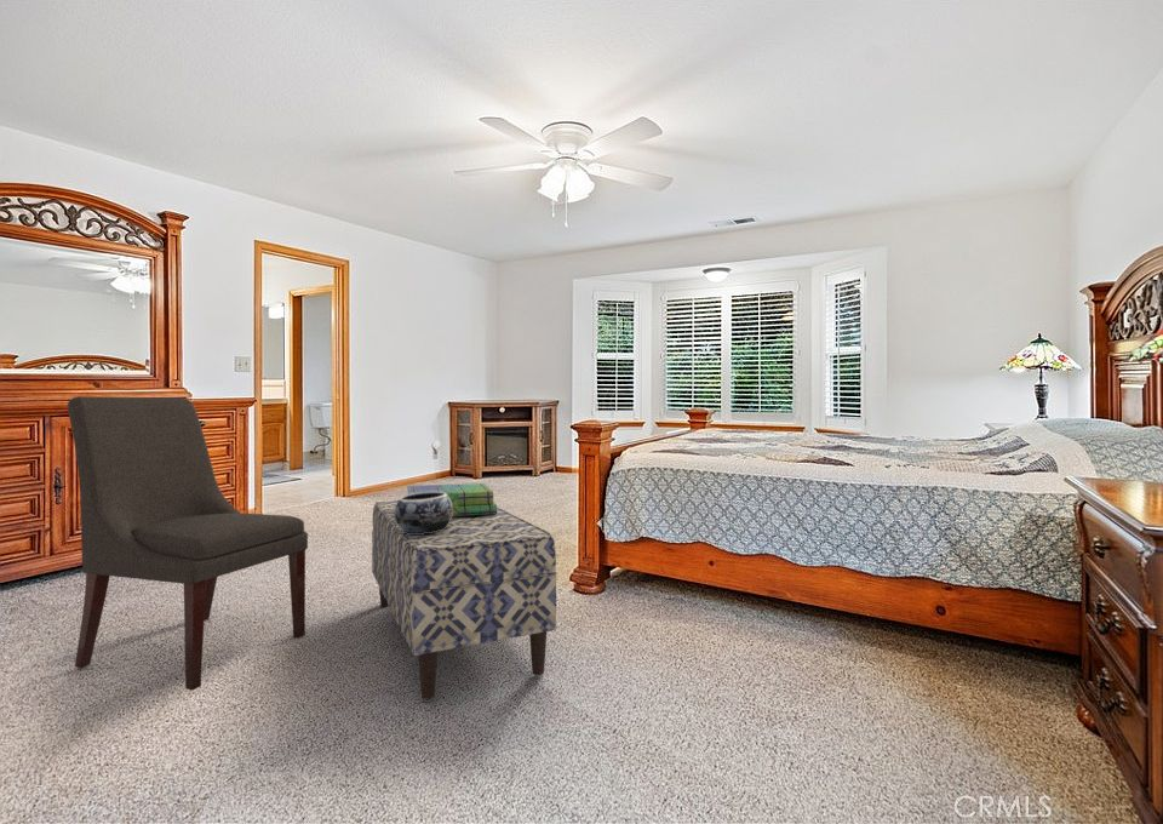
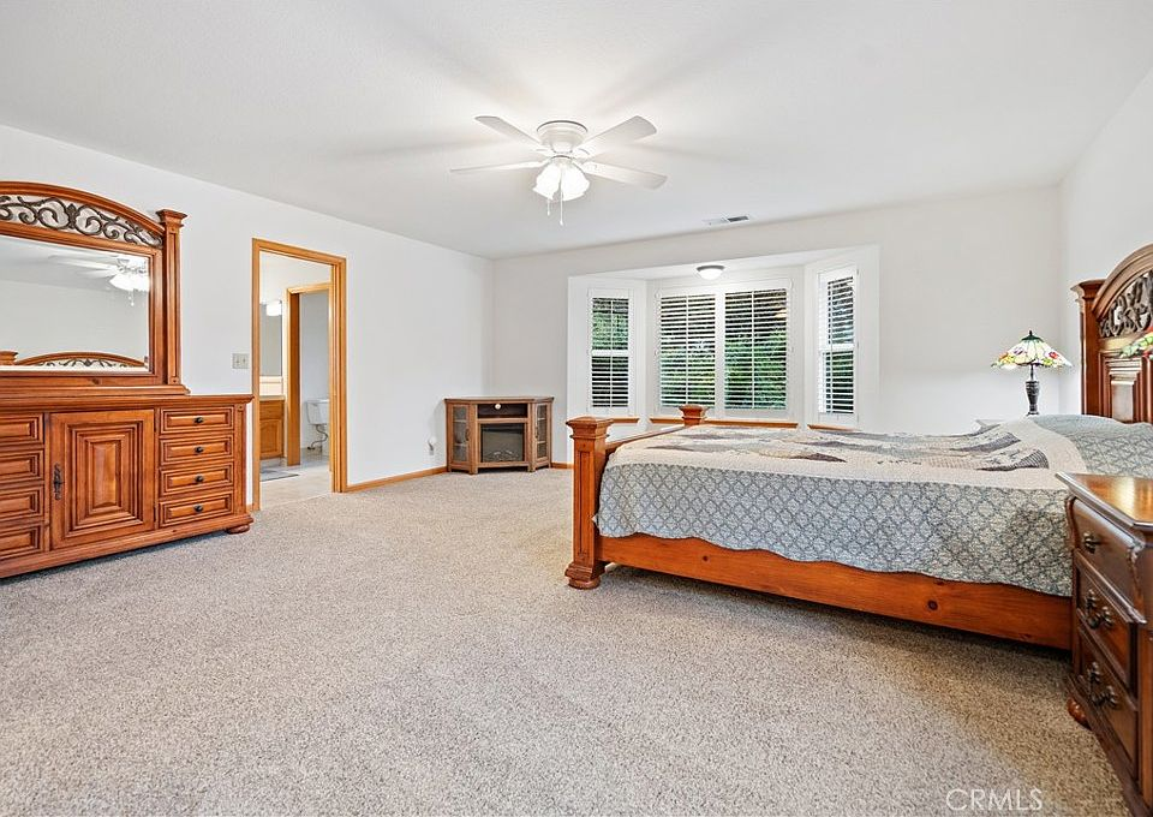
- decorative bowl (425, 513)
- bench (451, 576)
- stack of books (449, 498)
- chair (189, 522)
